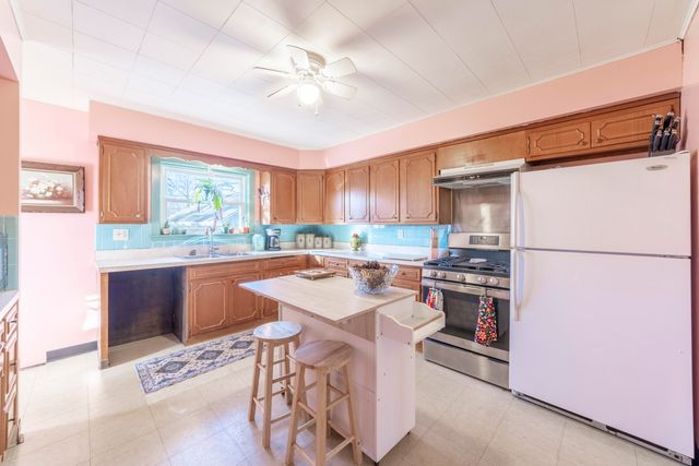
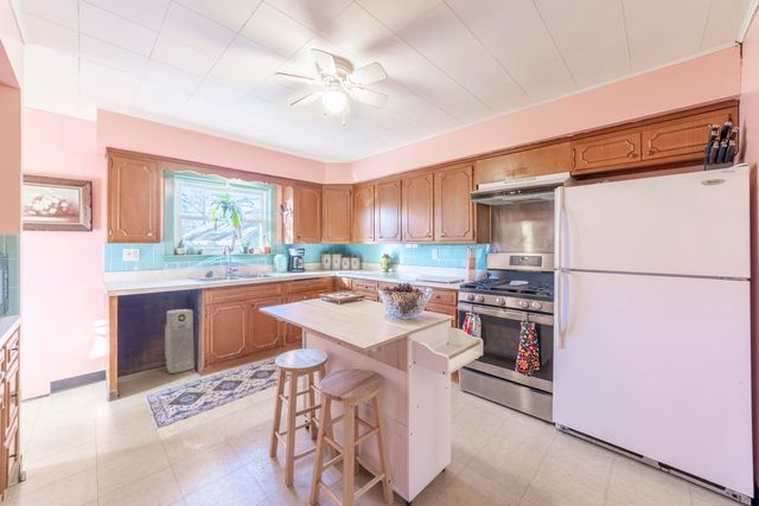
+ air purifier (178, 338)
